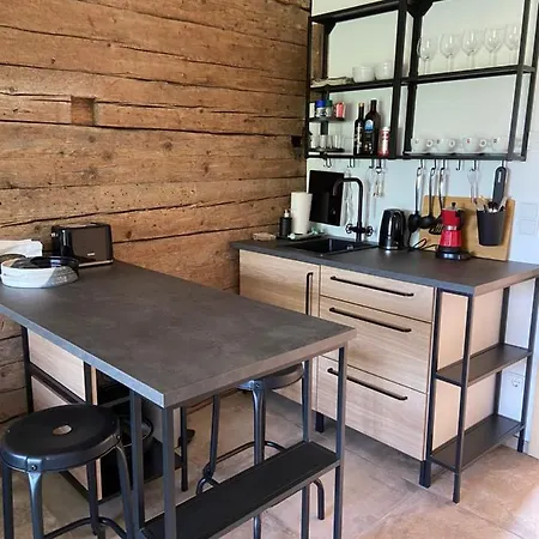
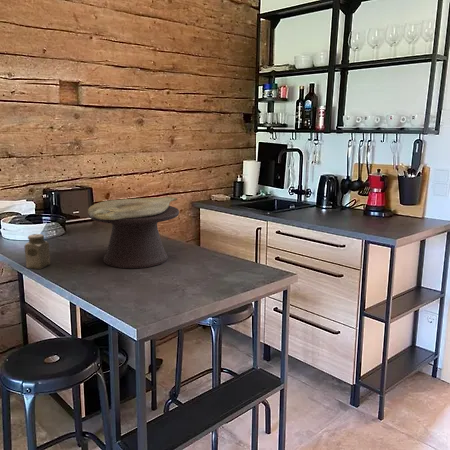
+ decorative bowl (139, 230)
+ salt shaker (37, 250)
